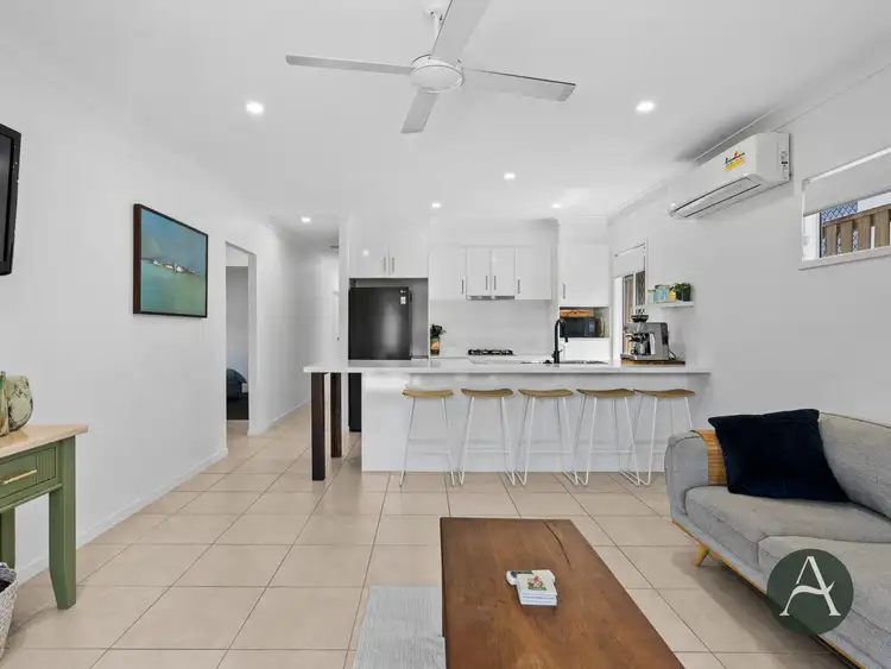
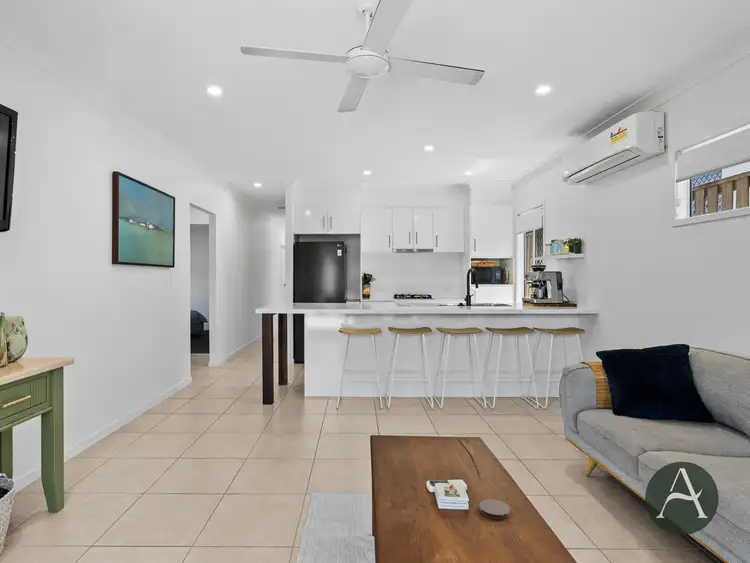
+ coaster (494, 508)
